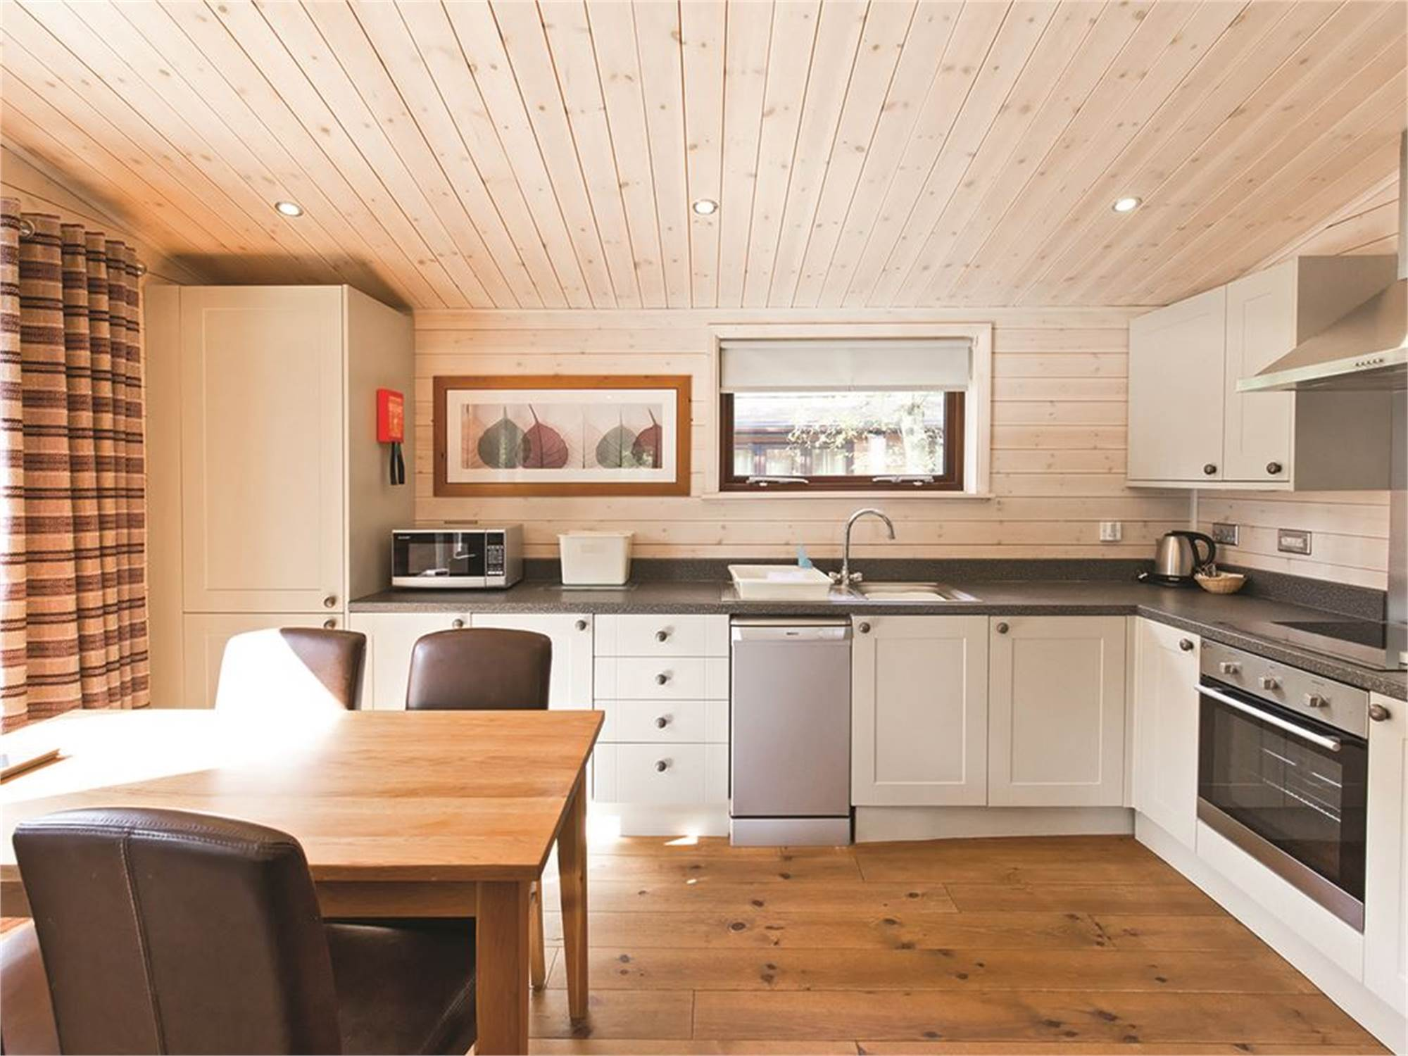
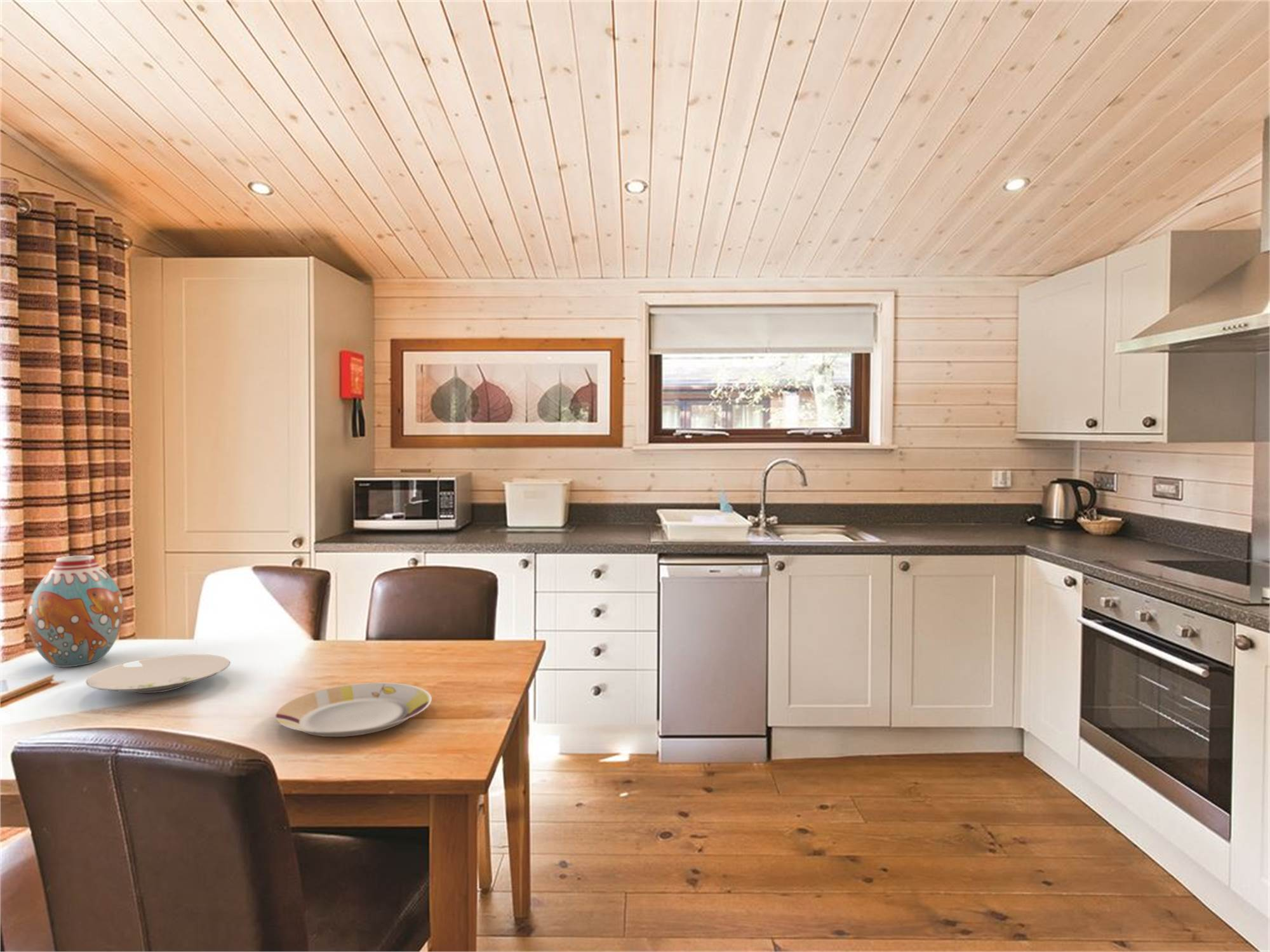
+ vase (76, 609)
+ plate (161, 678)
+ plate (356, 710)
